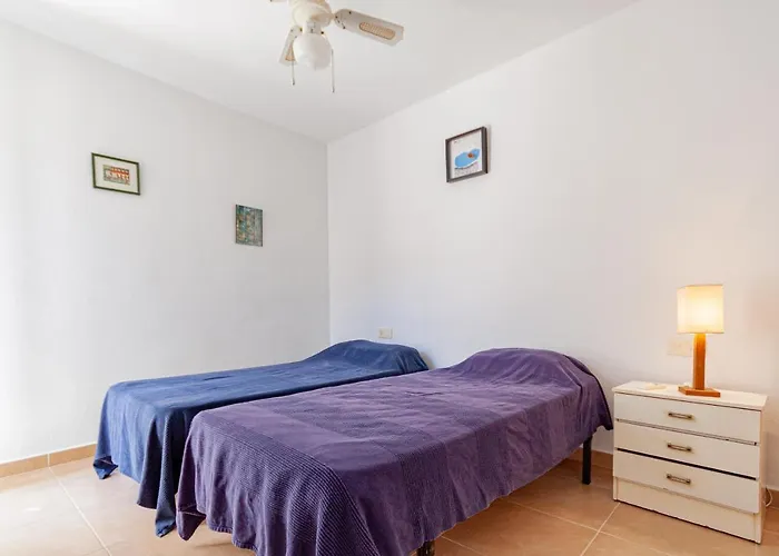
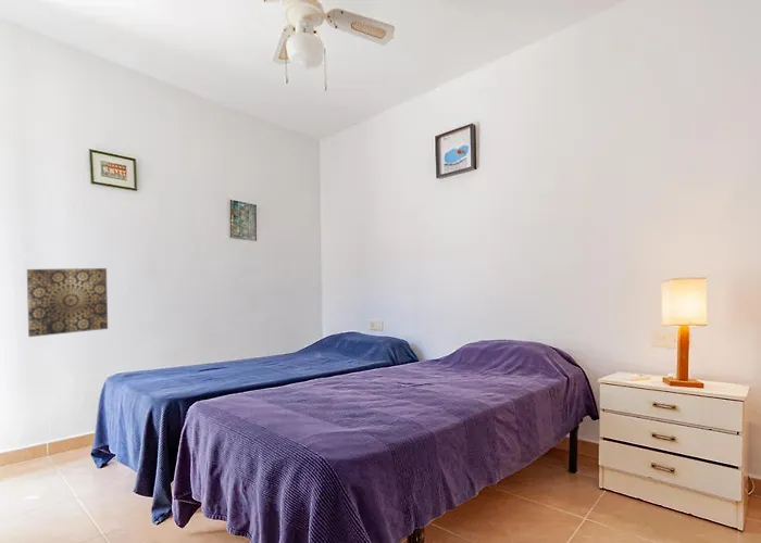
+ wall art (68, 300)
